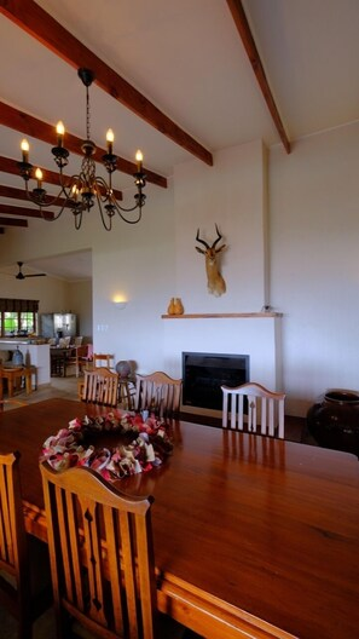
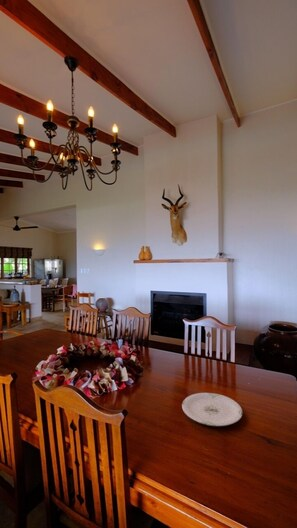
+ plate (211, 409)
